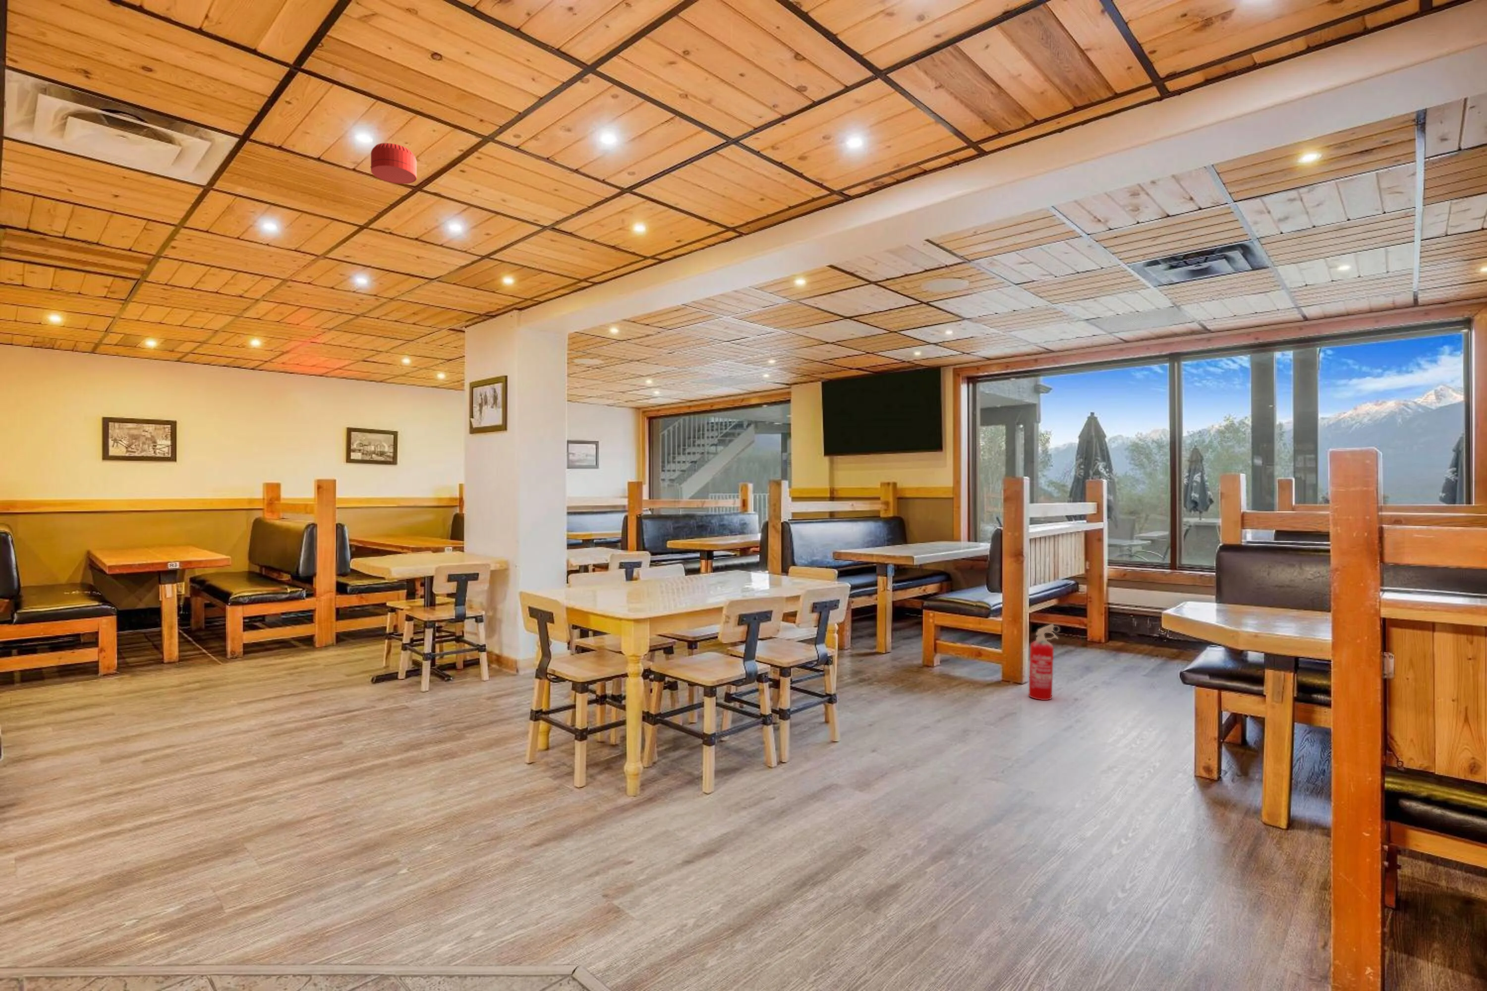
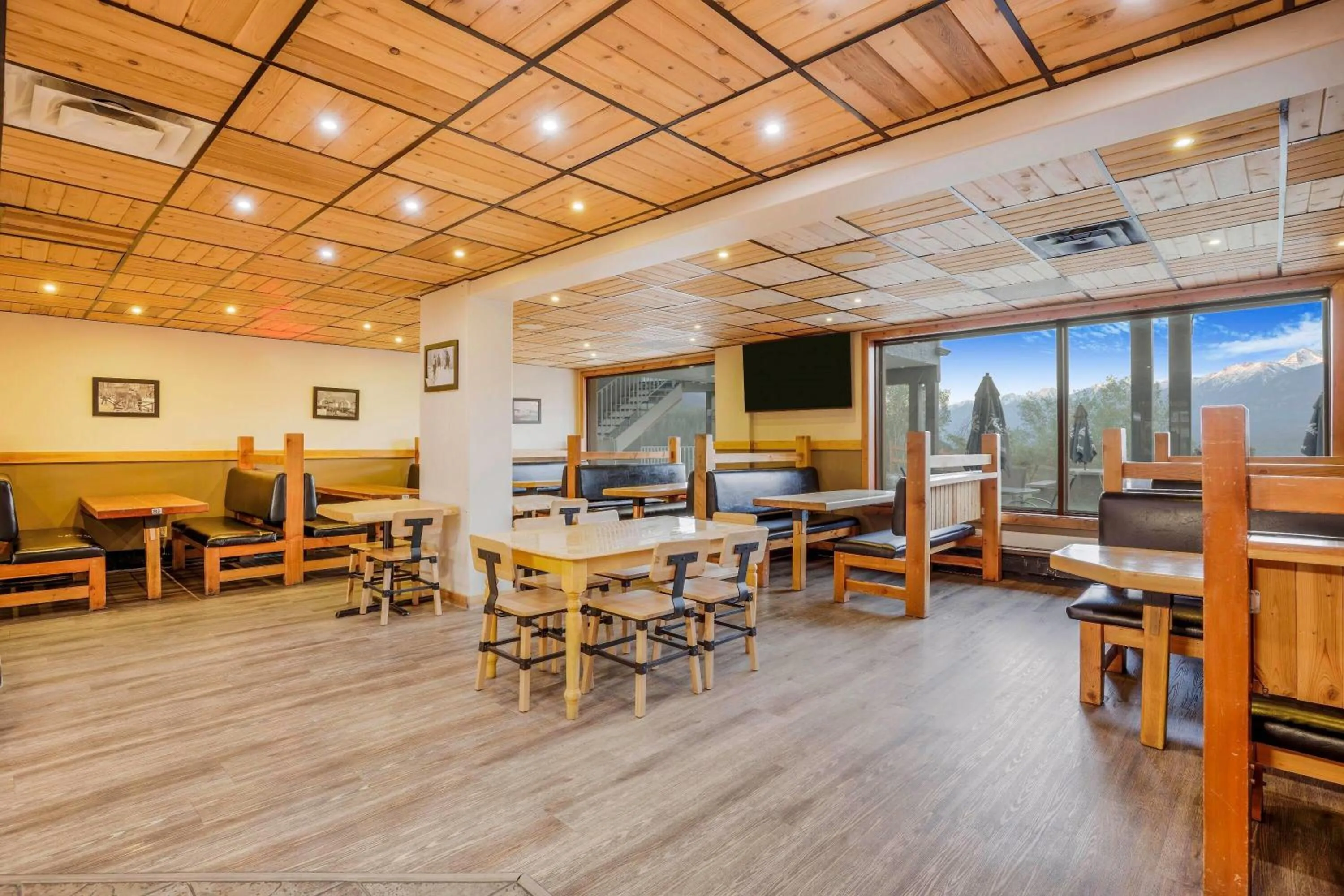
- smoke detector (394, 163)
- fire extinguisher (1043, 660)
